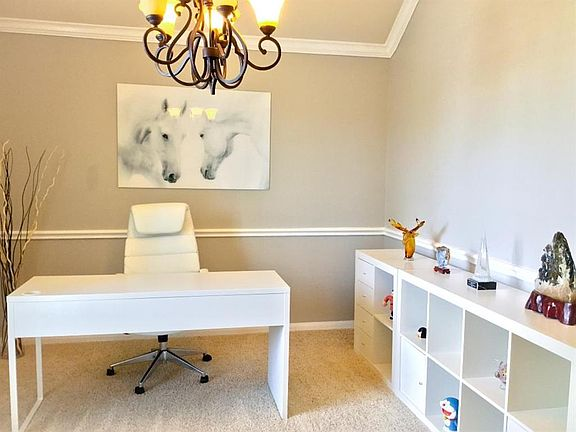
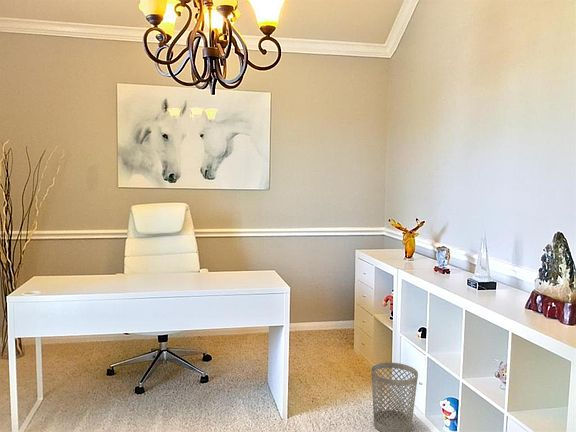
+ wastebasket (393, 398)
